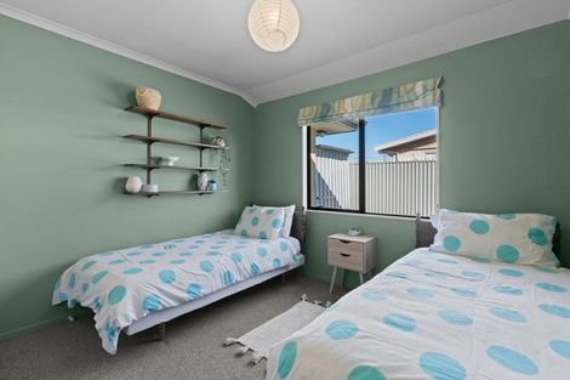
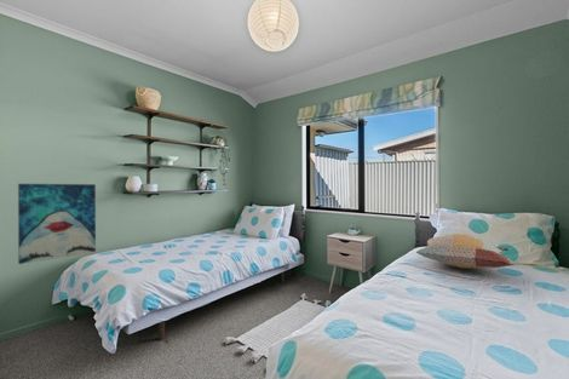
+ wall art (59, 220)
+ decorative pillow (462, 249)
